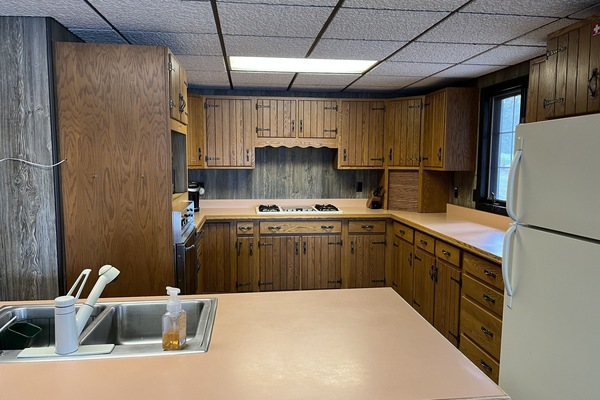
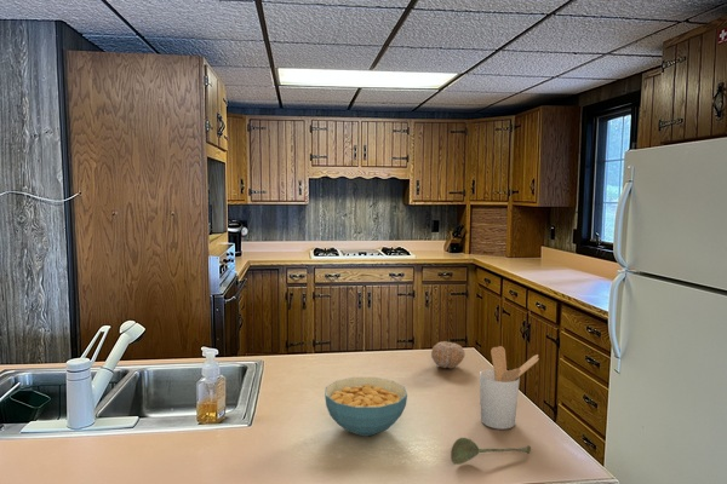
+ cereal bowl (365, 410)
+ utensil holder (509, 387)
+ soupspoon (490, 449)
+ fruit (447, 355)
